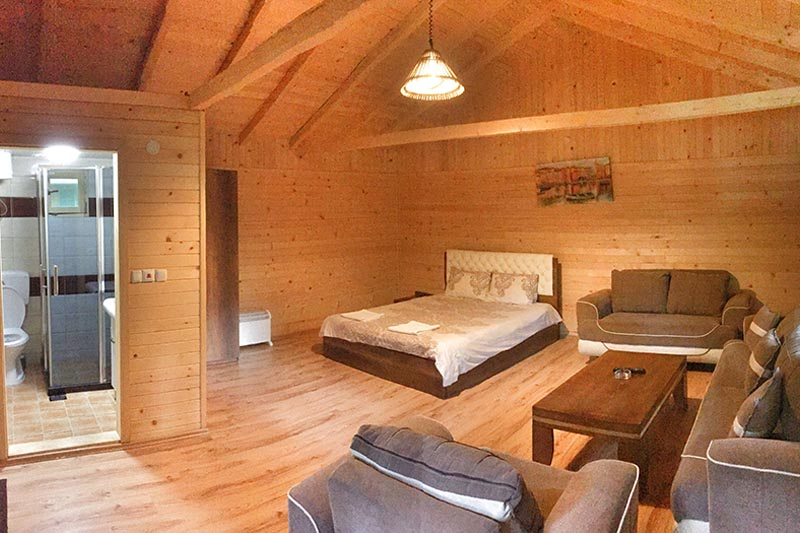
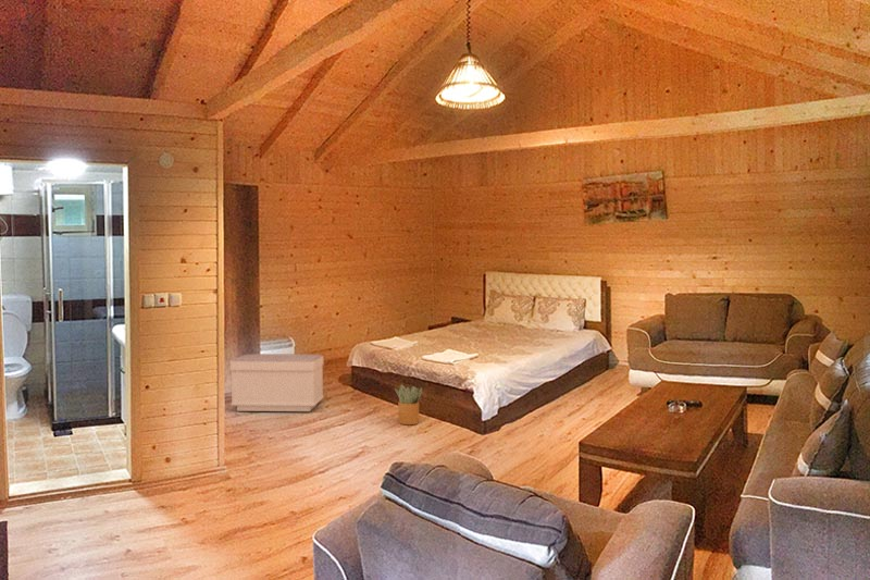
+ bench (278, 381)
+ potted plant (409, 404)
